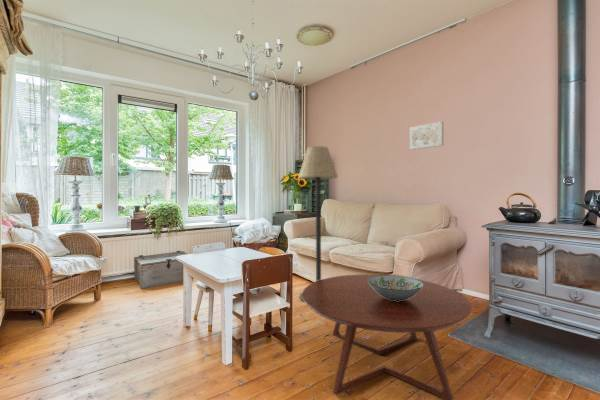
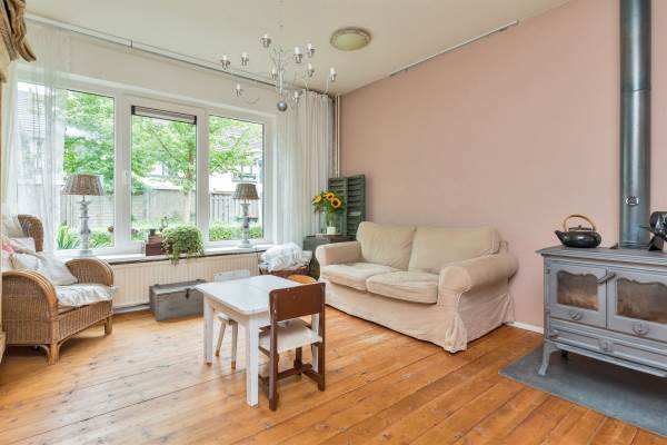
- coffee table (381, 328)
- wall art (425, 136)
- decorative bowl (394, 289)
- floor lamp (318, 223)
